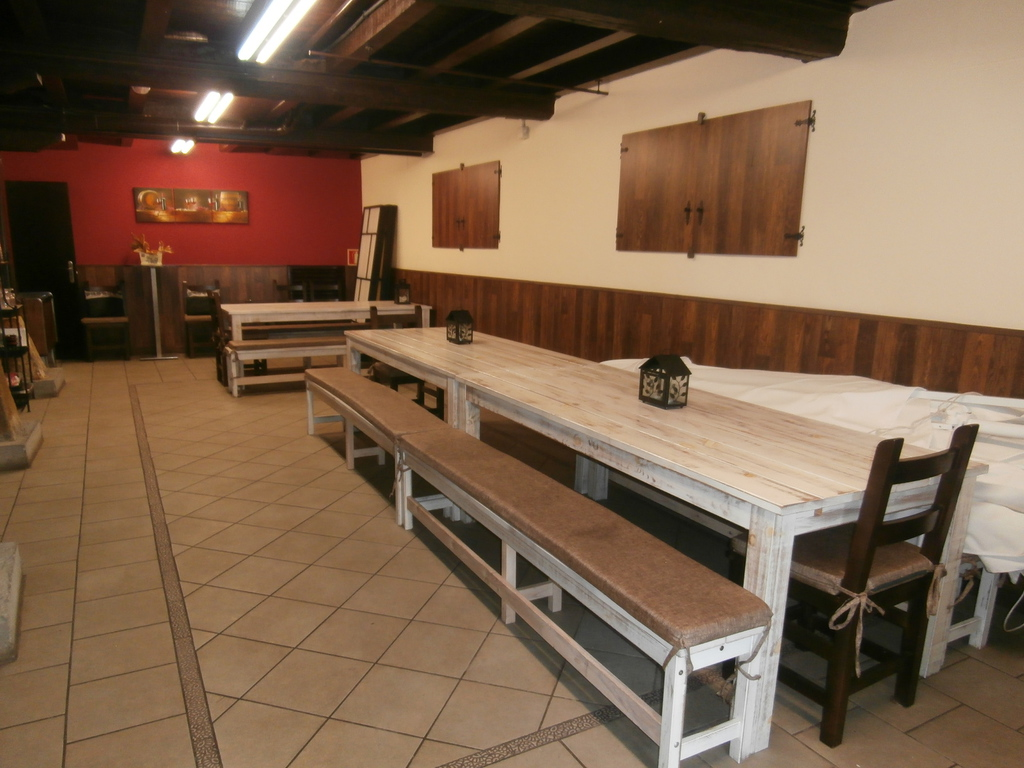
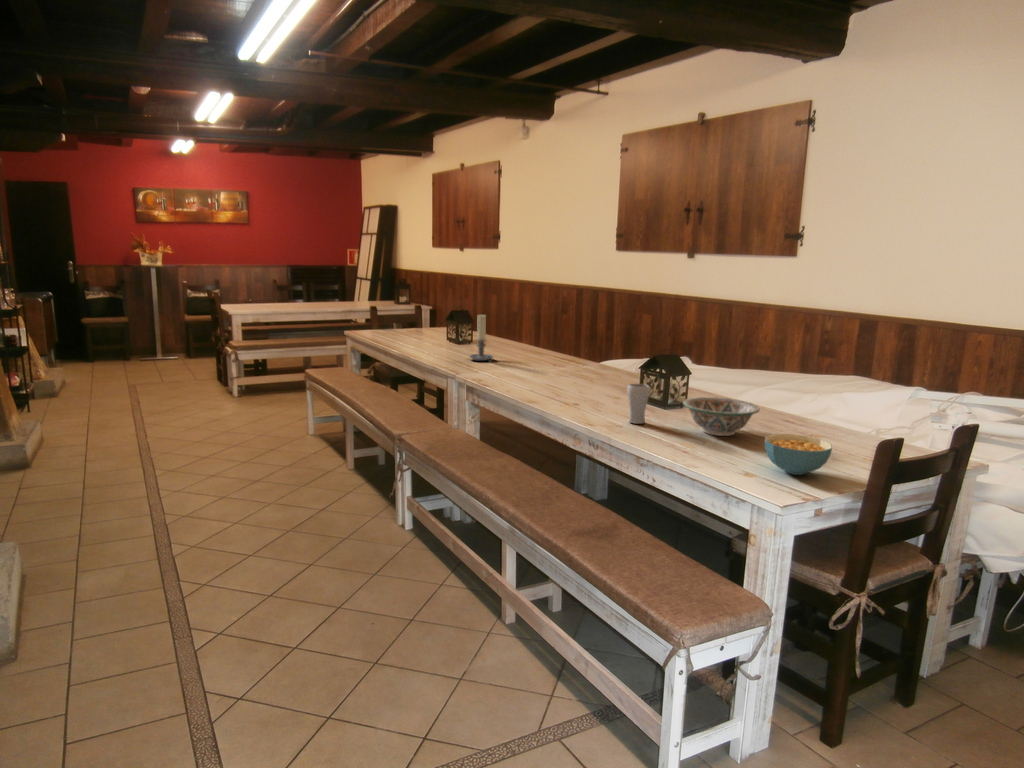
+ drinking glass (637, 403)
+ decorative bowl (719, 418)
+ cereal bowl (796, 457)
+ candle holder (482, 337)
